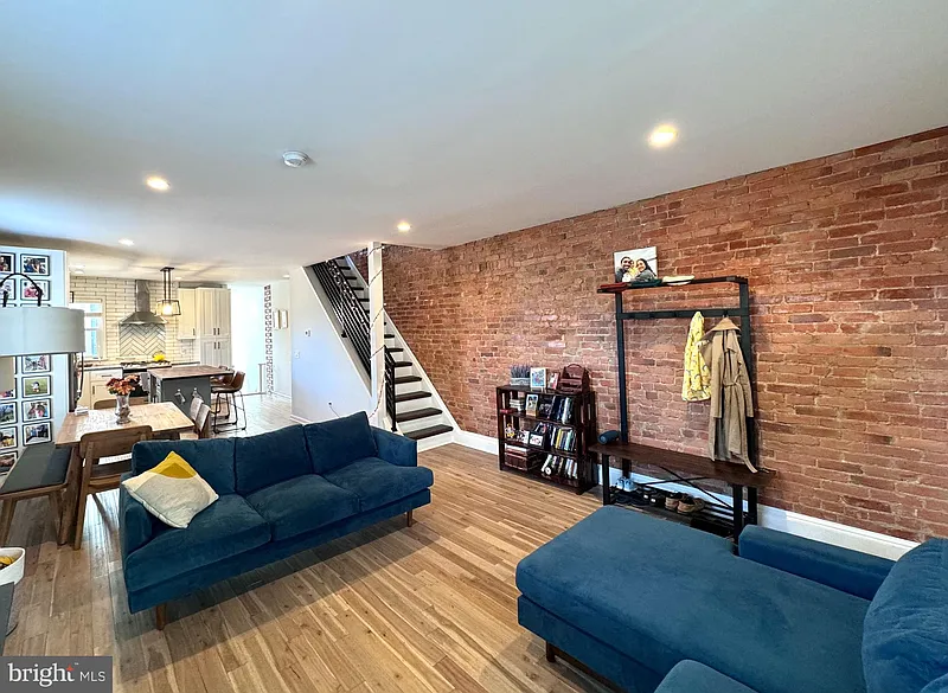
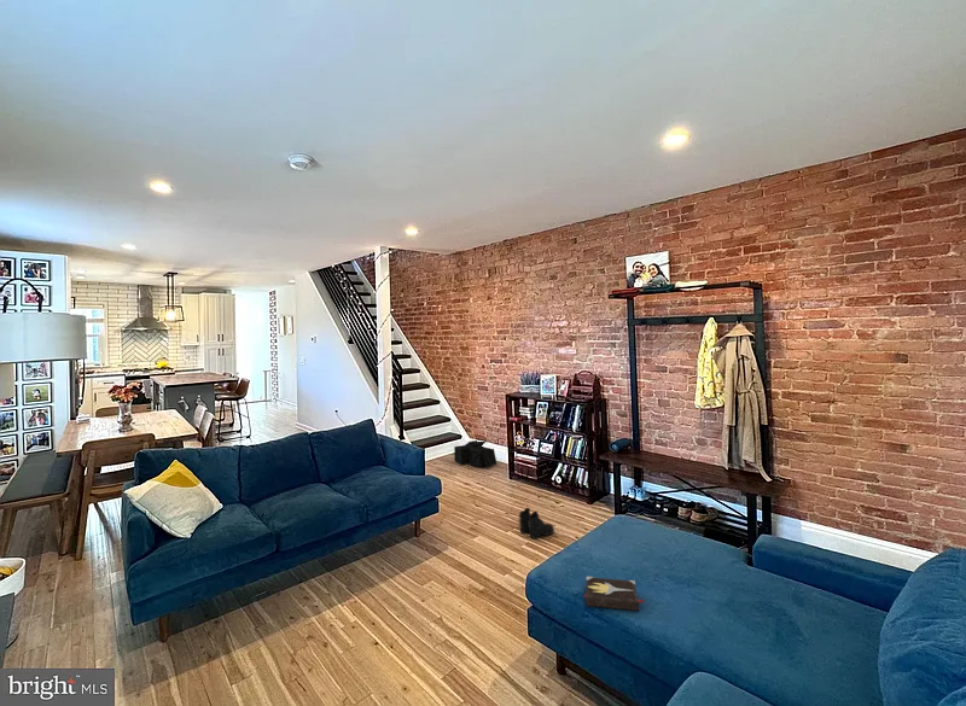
+ boots (536, 520)
+ hardback book (611, 593)
+ storage bin (476, 453)
